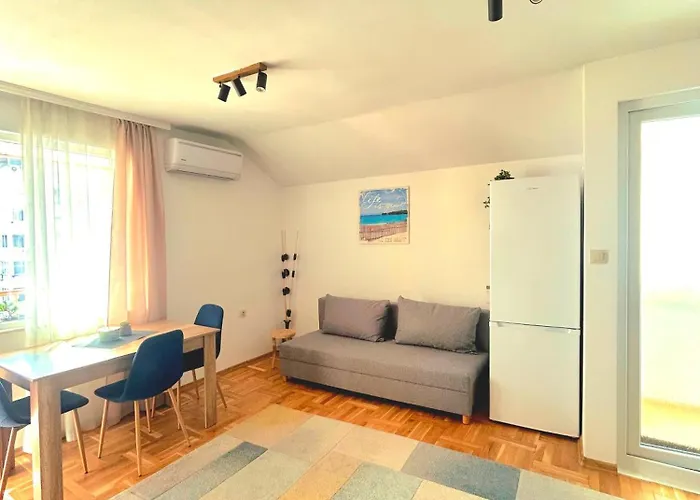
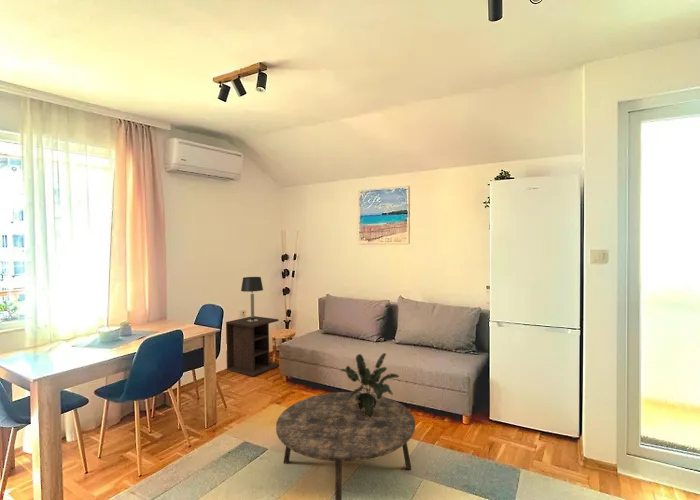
+ table lamp (252, 298)
+ potted plant (371, 384)
+ nightstand (253, 344)
+ coffee table (346, 441)
